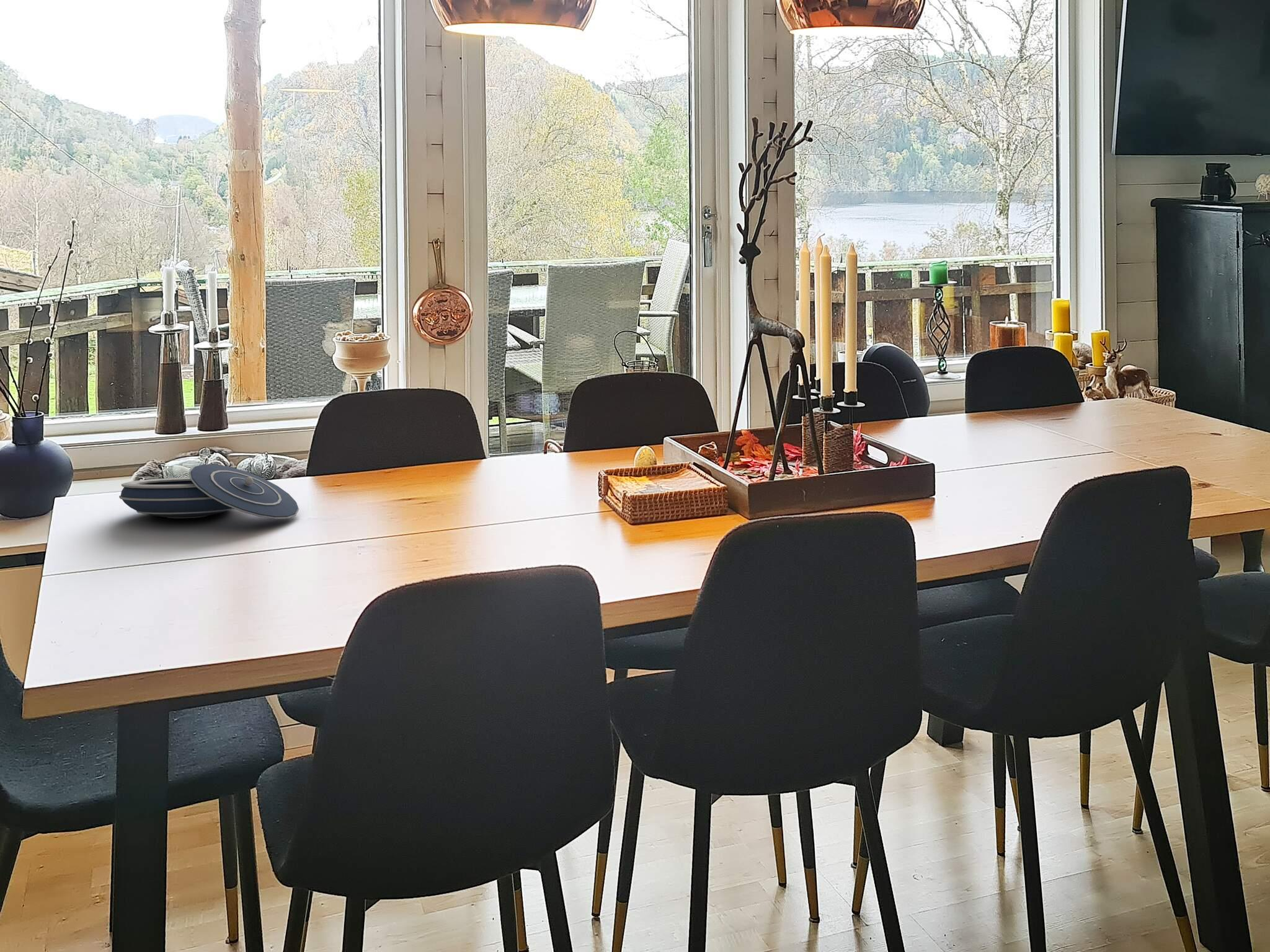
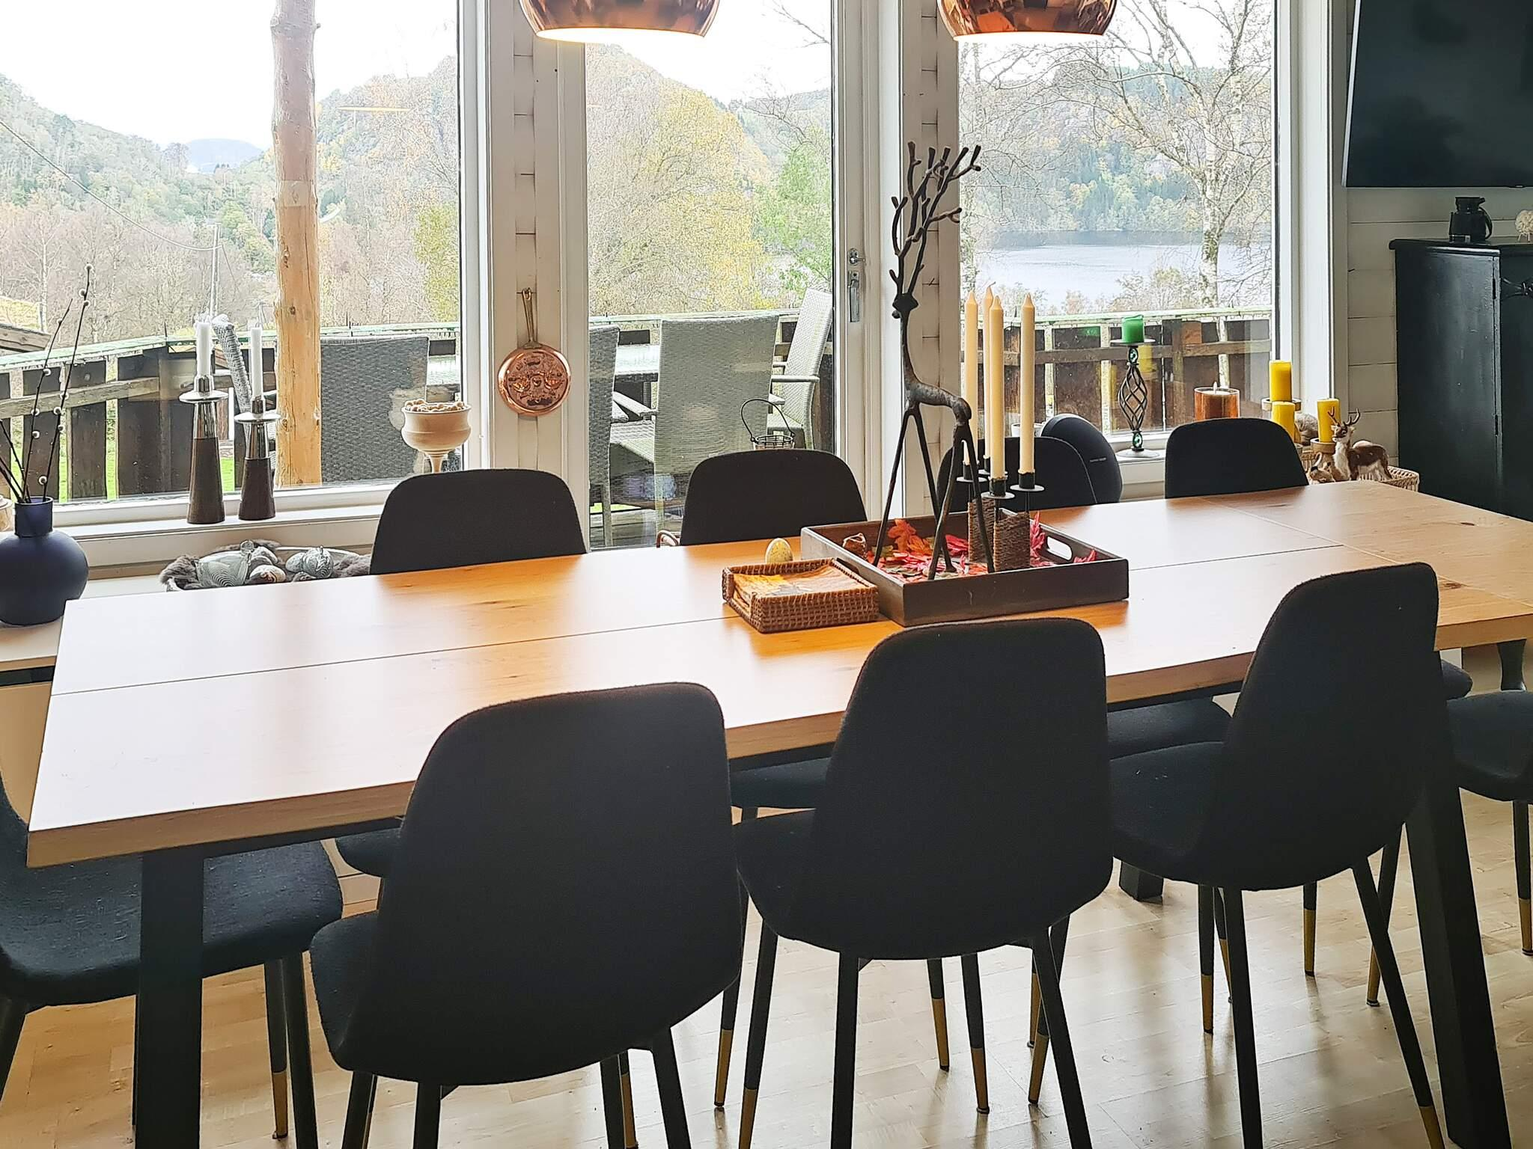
- bowl (210, 490)
